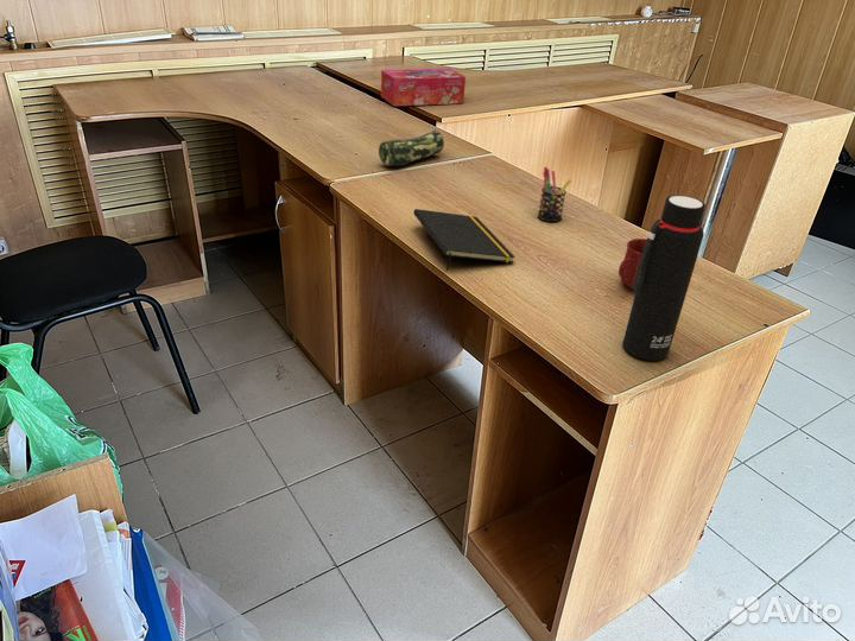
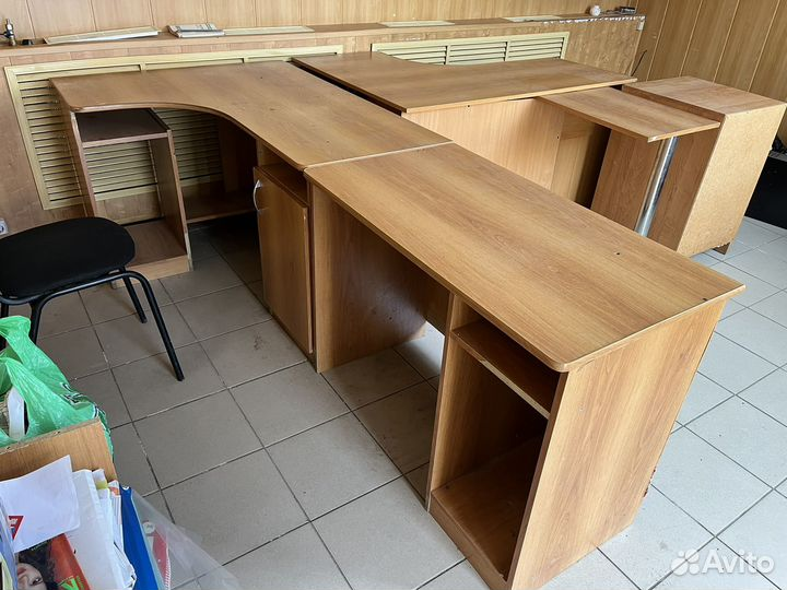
- pencil case (412, 147)
- water bottle (659, 280)
- mug (636, 268)
- notepad (462, 234)
- tissue box (422, 87)
- pen holder (550, 193)
